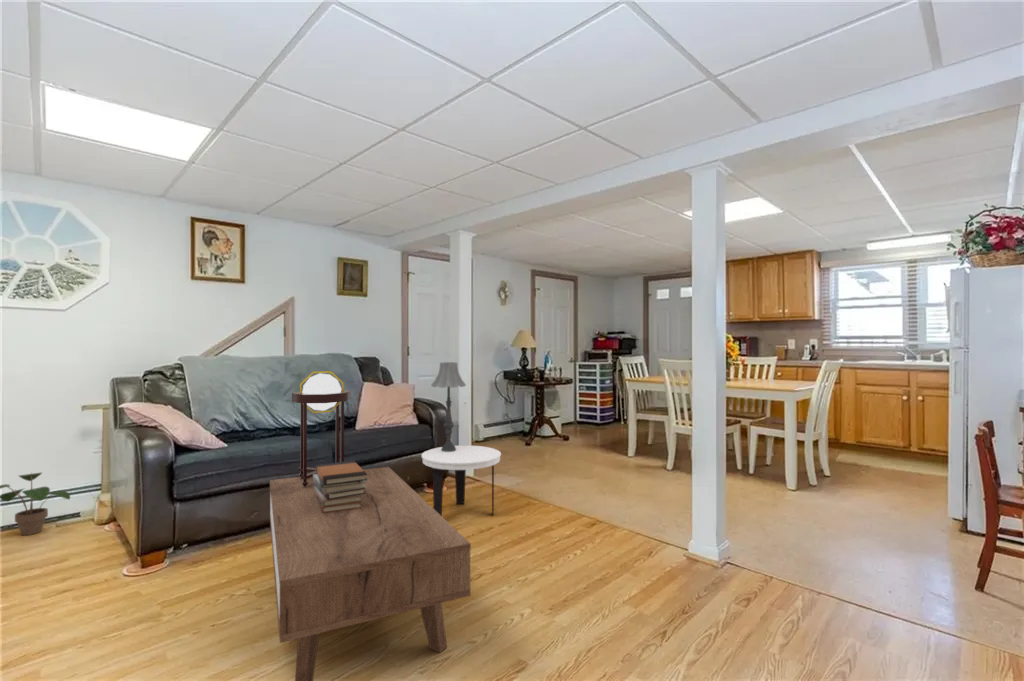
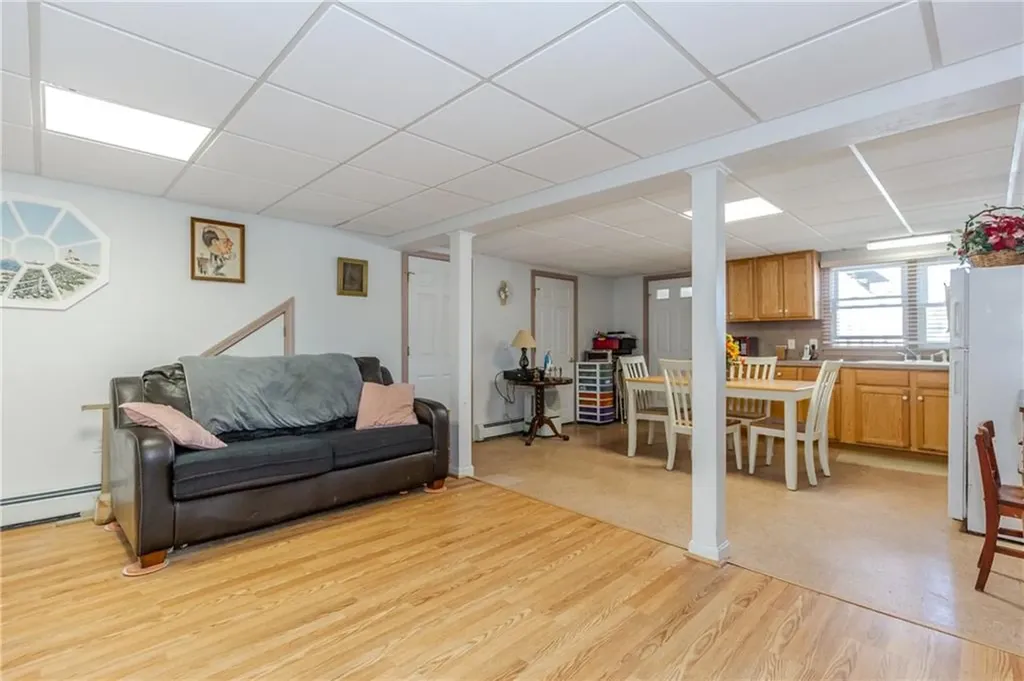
- book stack (339, 484)
- coffee table (355, 557)
- potted plant (31, 504)
- table lamp (448, 406)
- table lamp (320, 412)
- side table (461, 483)
